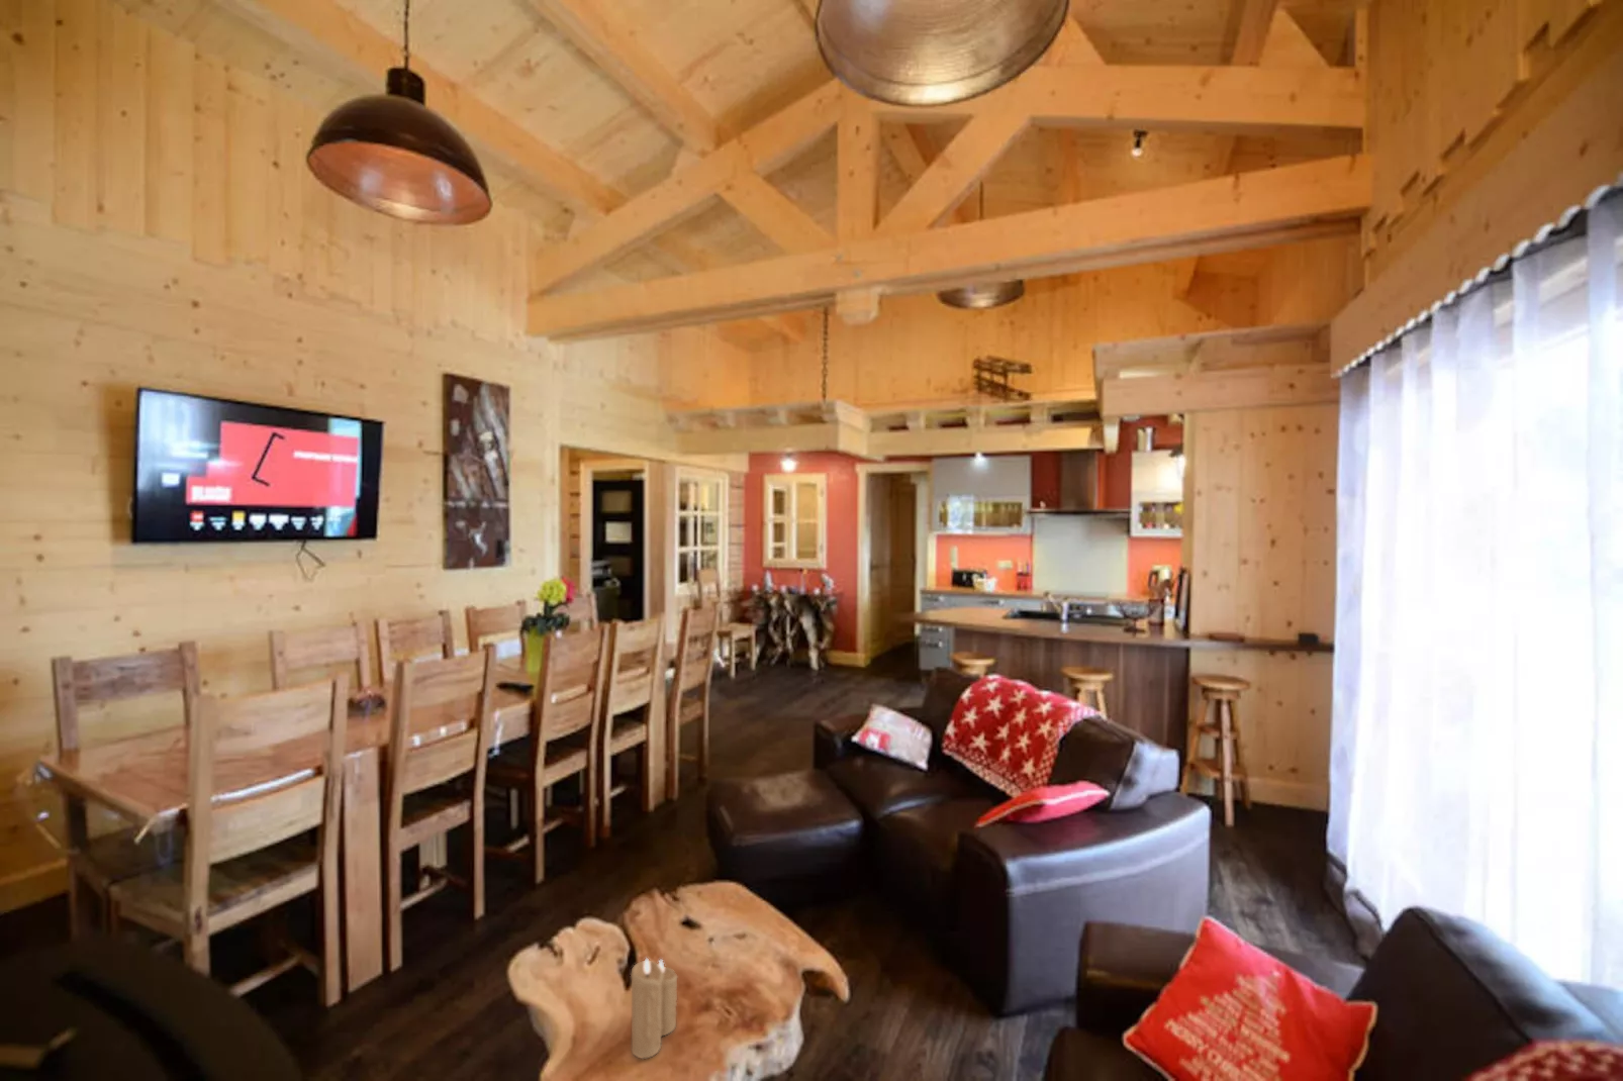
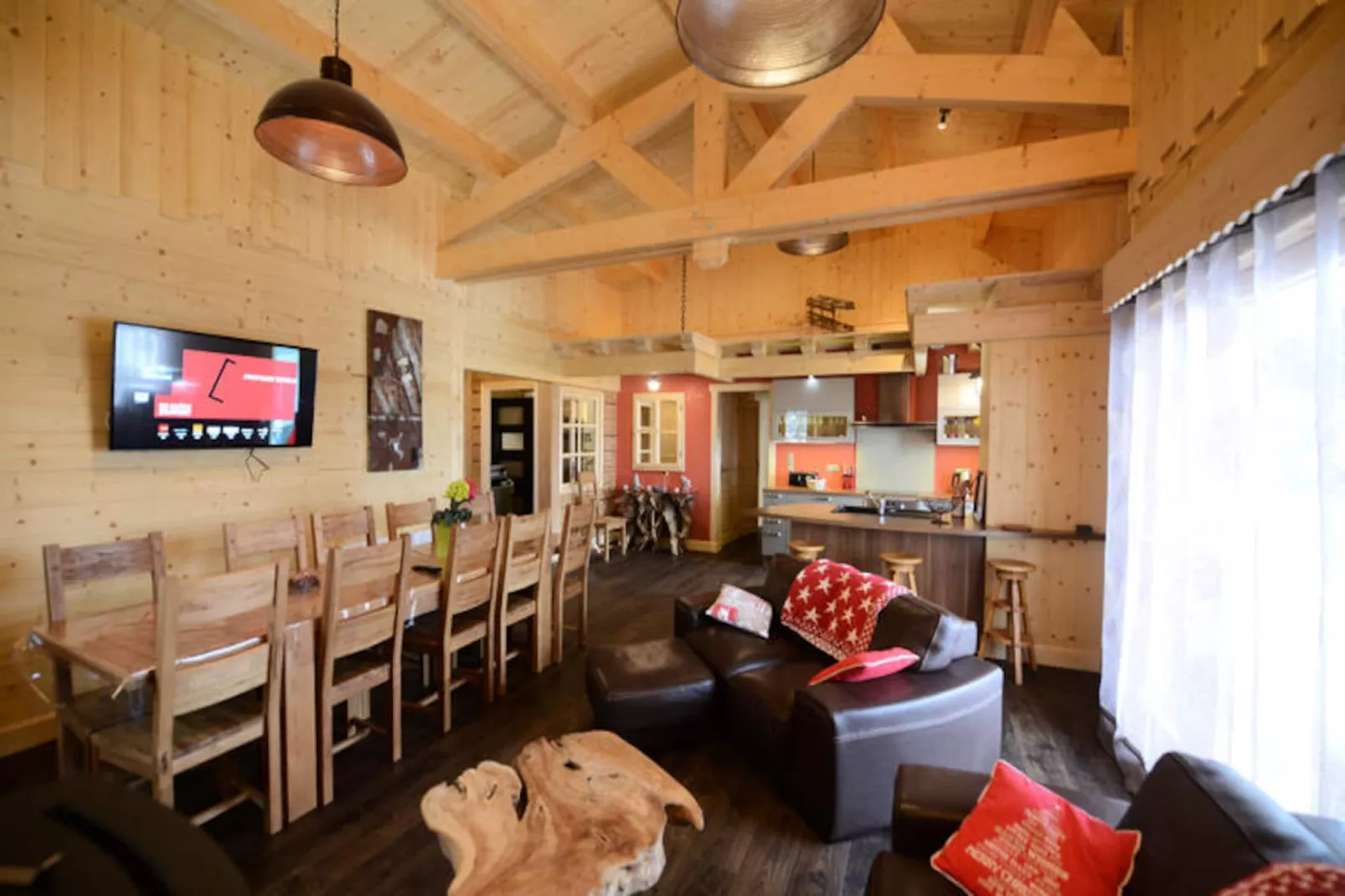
- candle (654, 992)
